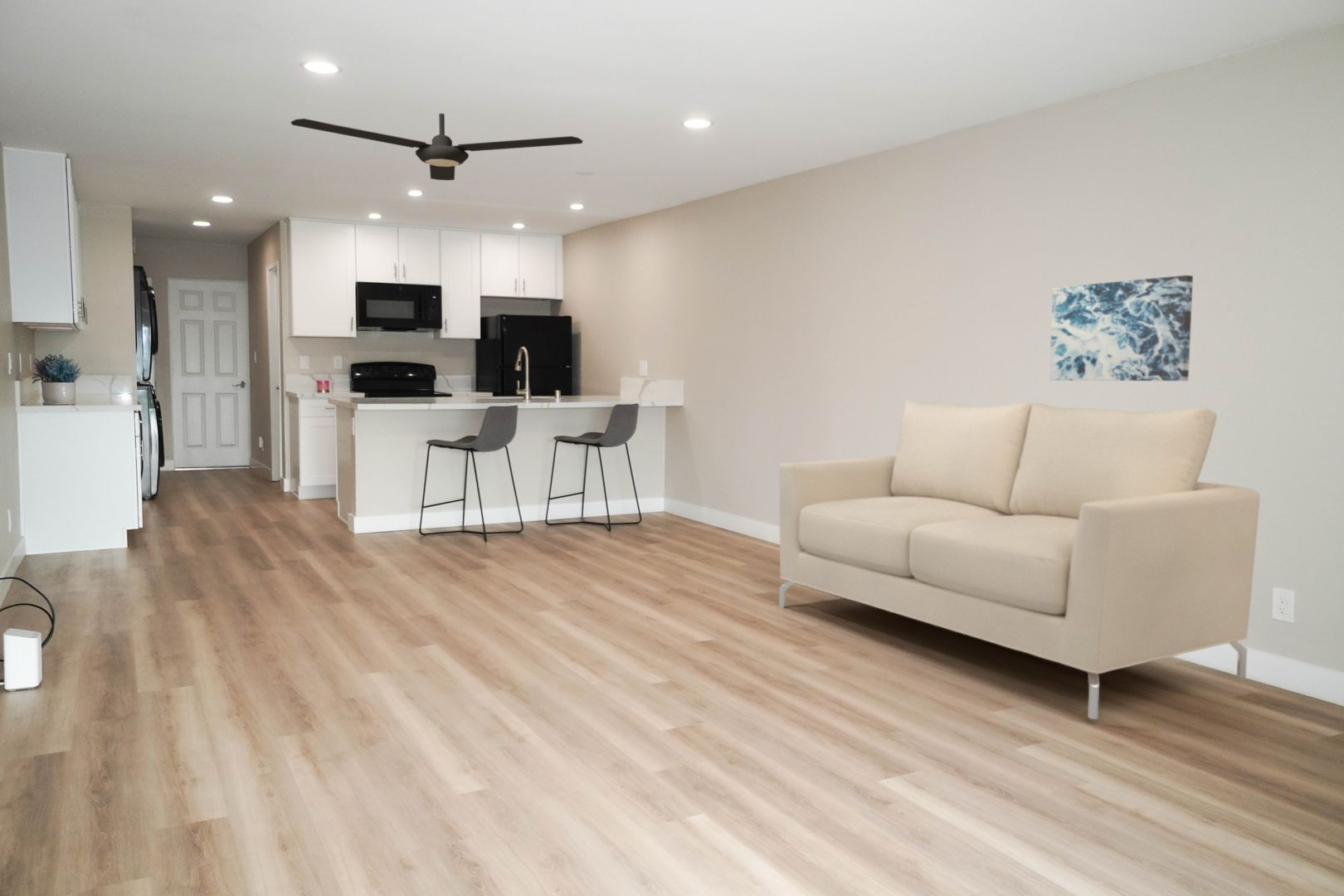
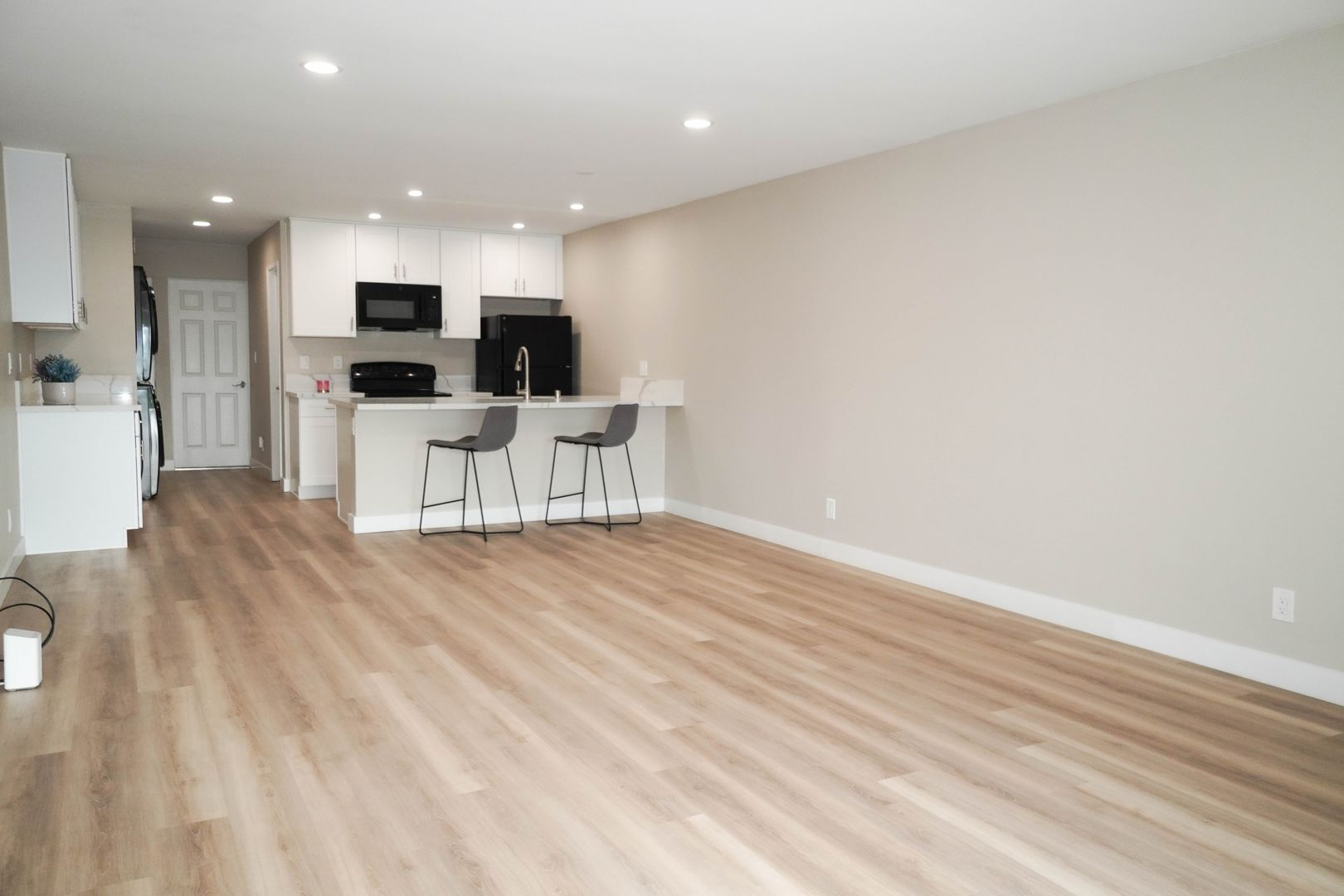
- sofa (986, 522)
- wall art (1117, 331)
- ceiling fan (441, 147)
